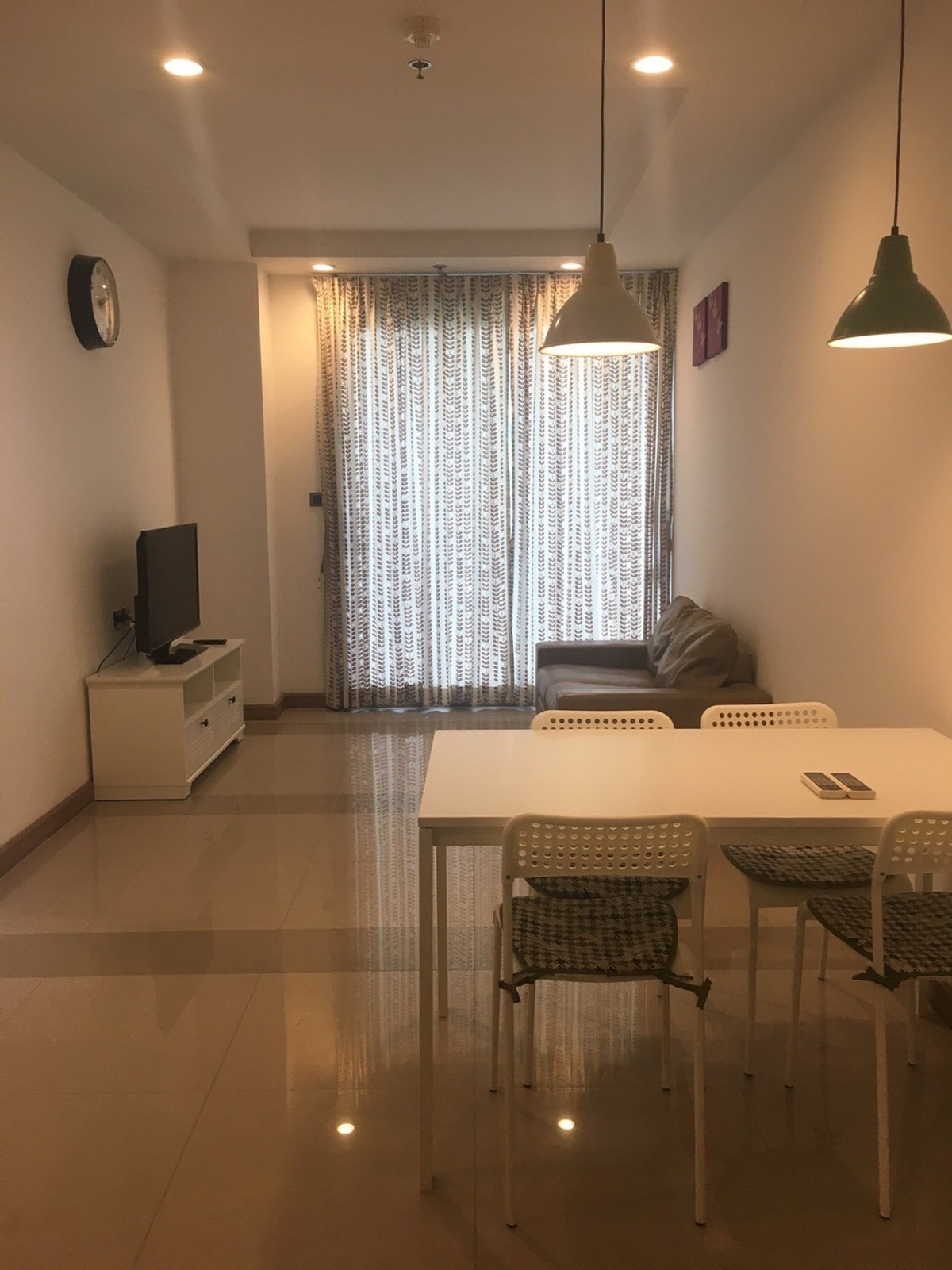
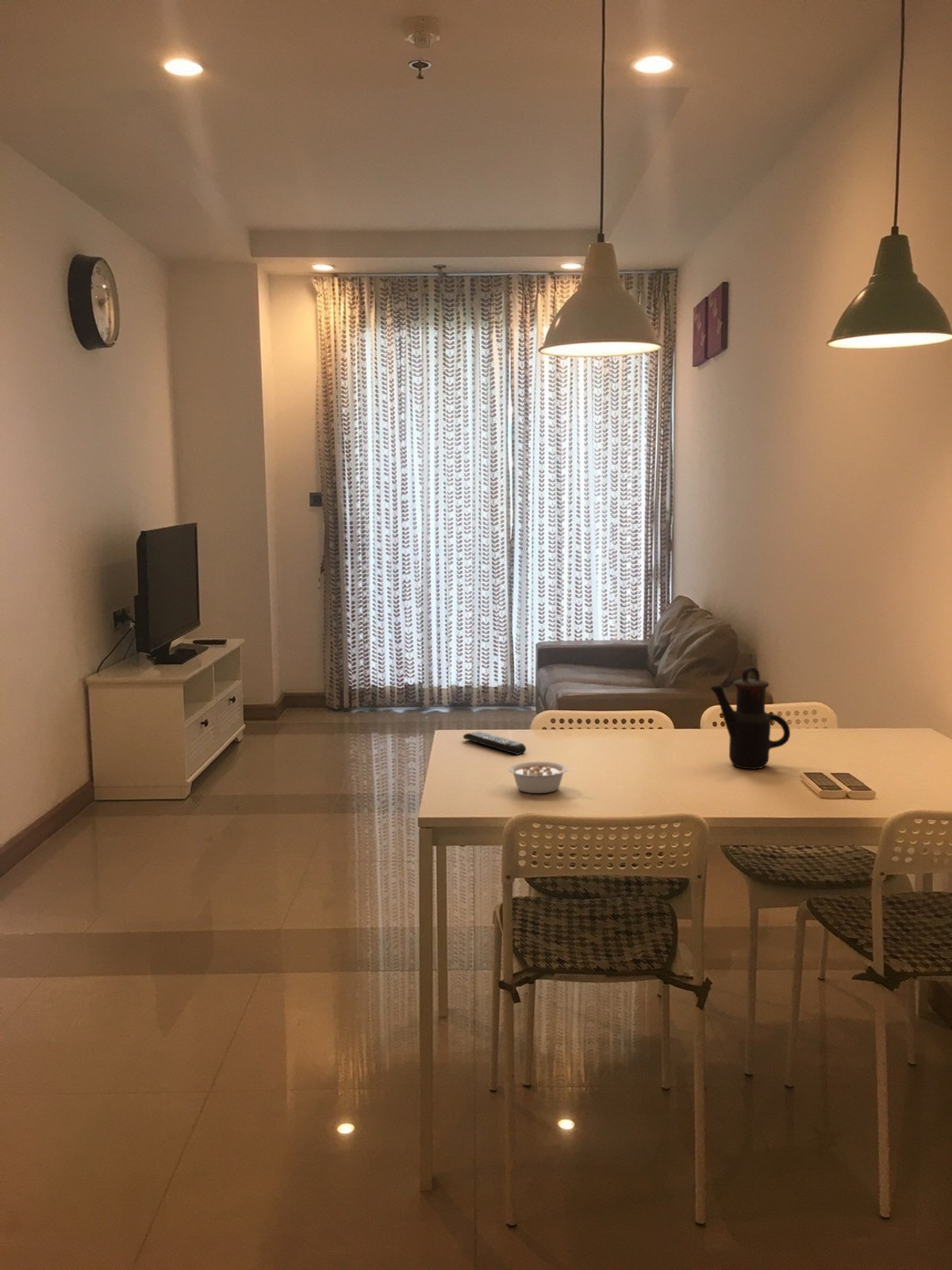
+ legume (540, 776)
+ teapot (750, 716)
+ remote control (493, 742)
